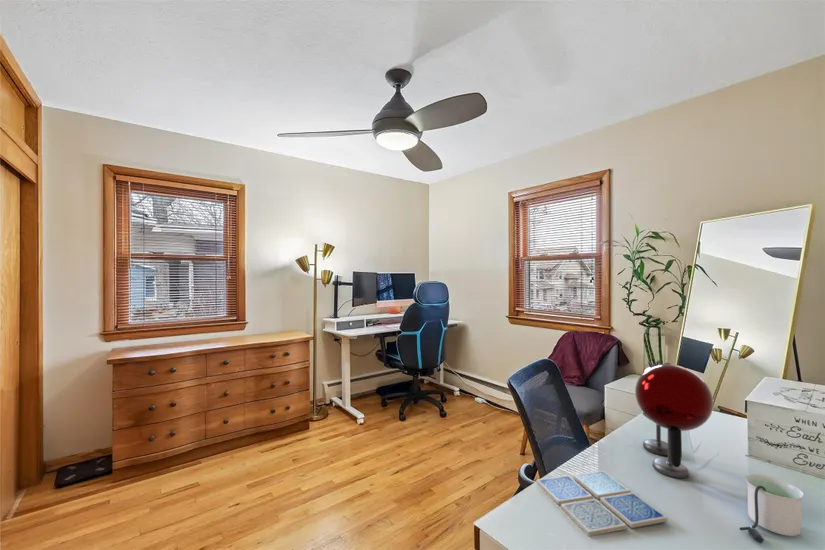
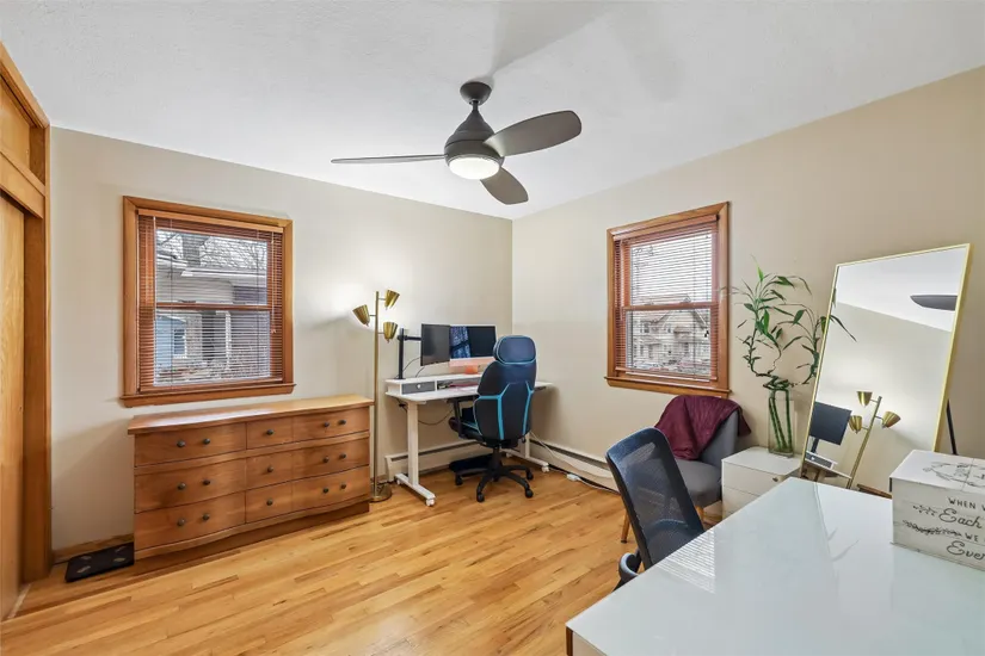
- drink coaster (597, 498)
- desk lamp (698, 425)
